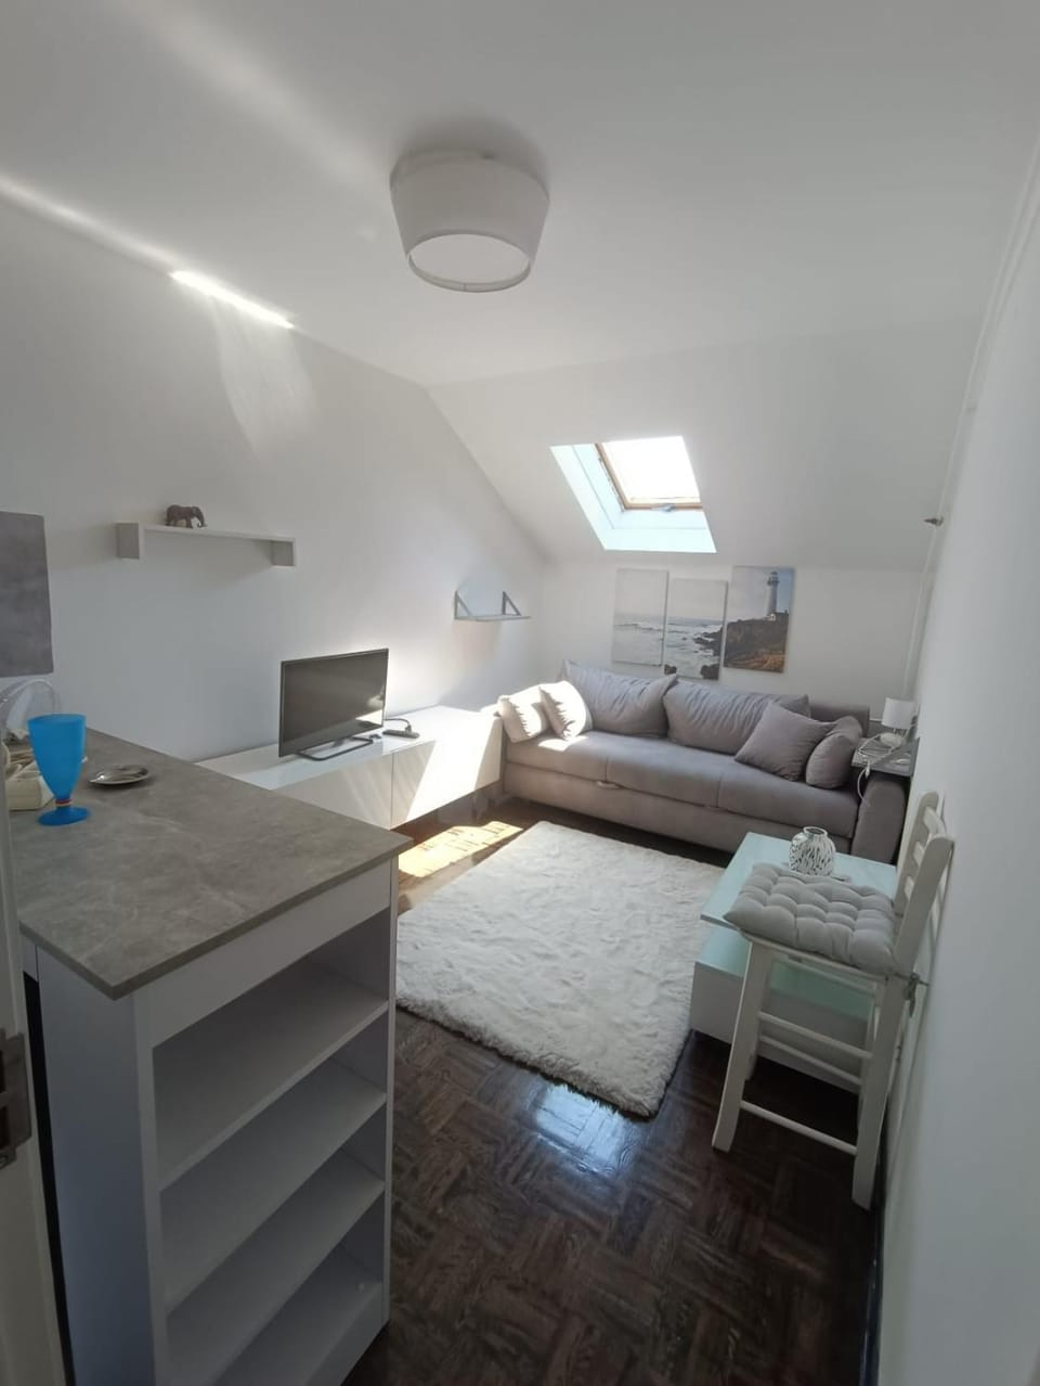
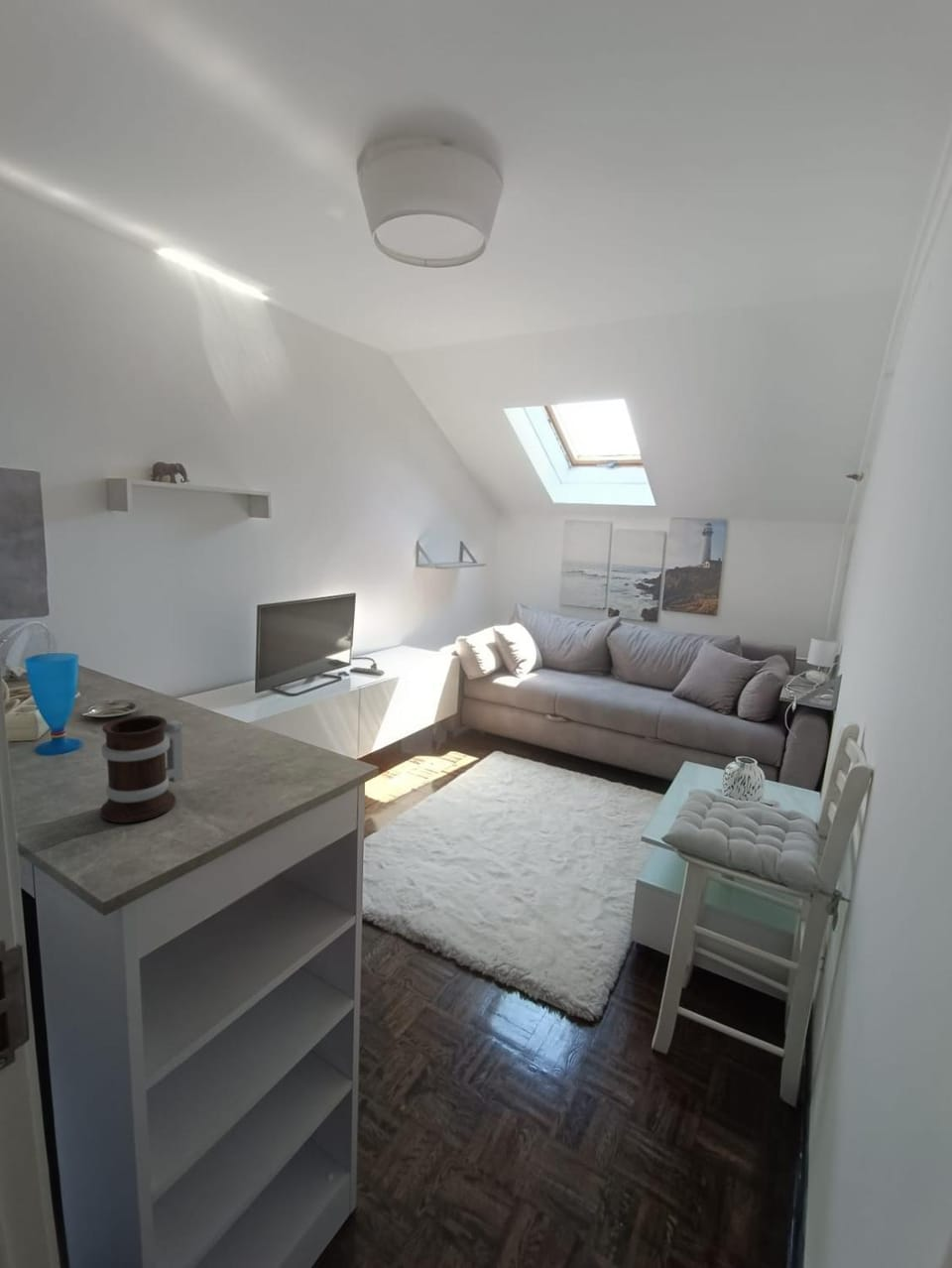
+ mug (146, 763)
